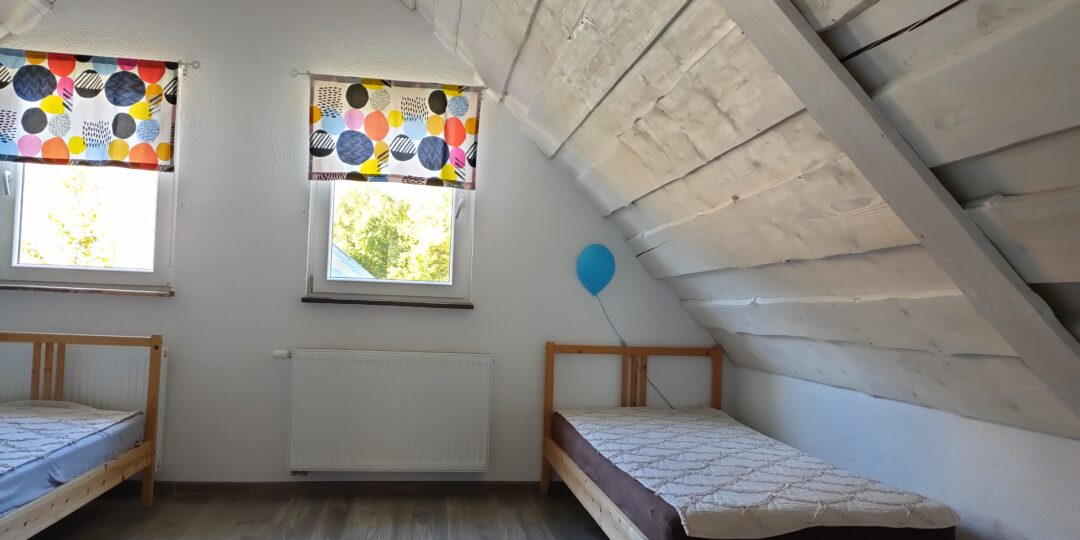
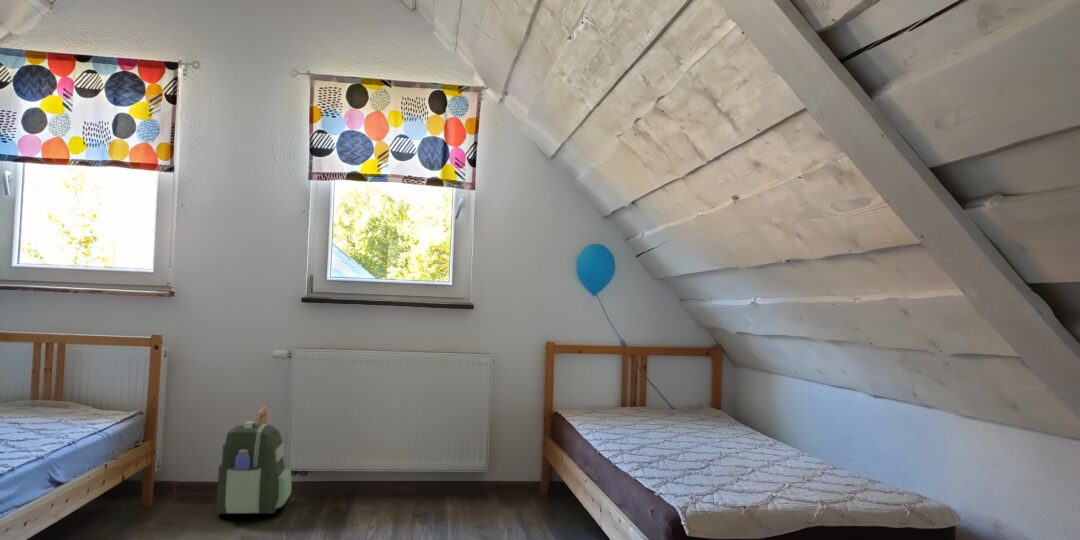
+ backpack (259, 460)
